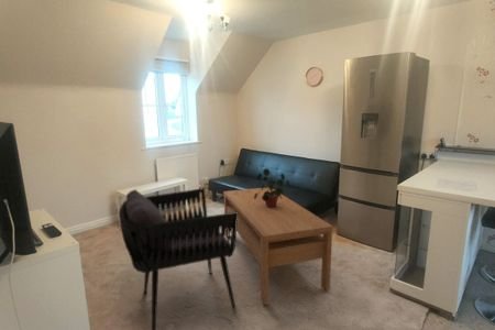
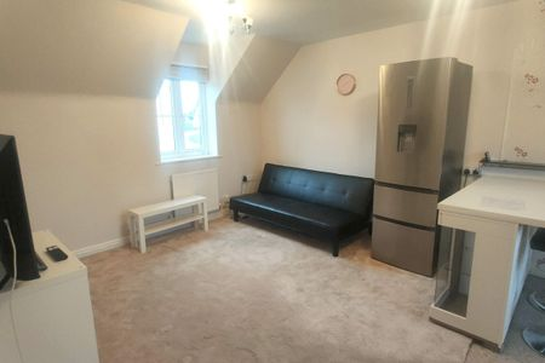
- potted plant (271, 187)
- armchair (176, 249)
- coffee table (267, 232)
